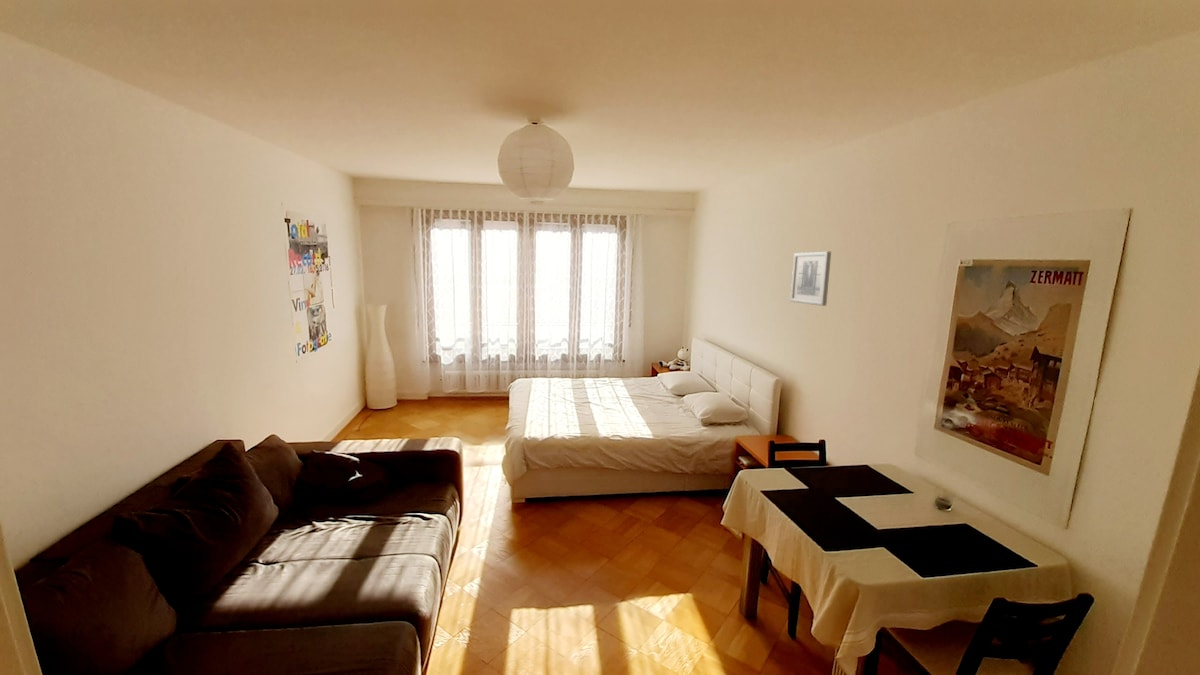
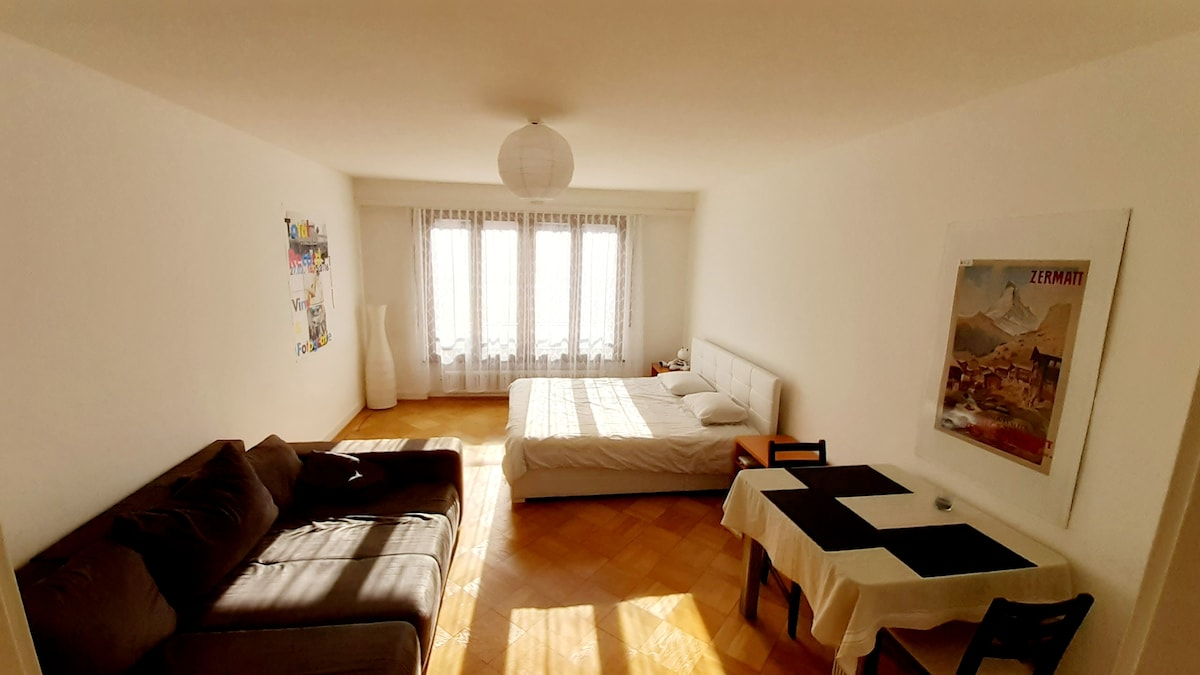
- wall art (809, 278)
